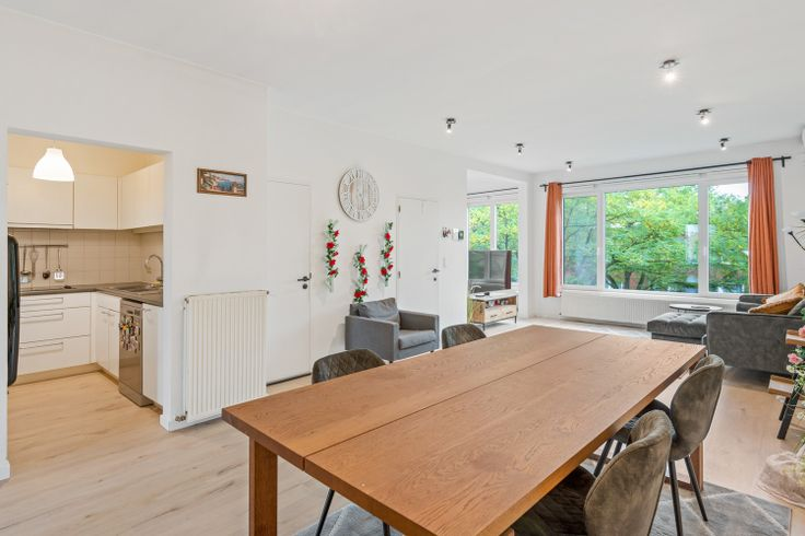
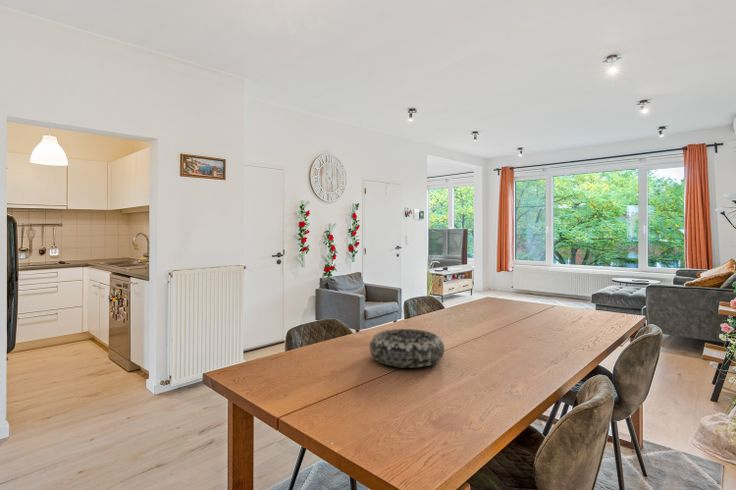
+ decorative bowl (406, 347)
